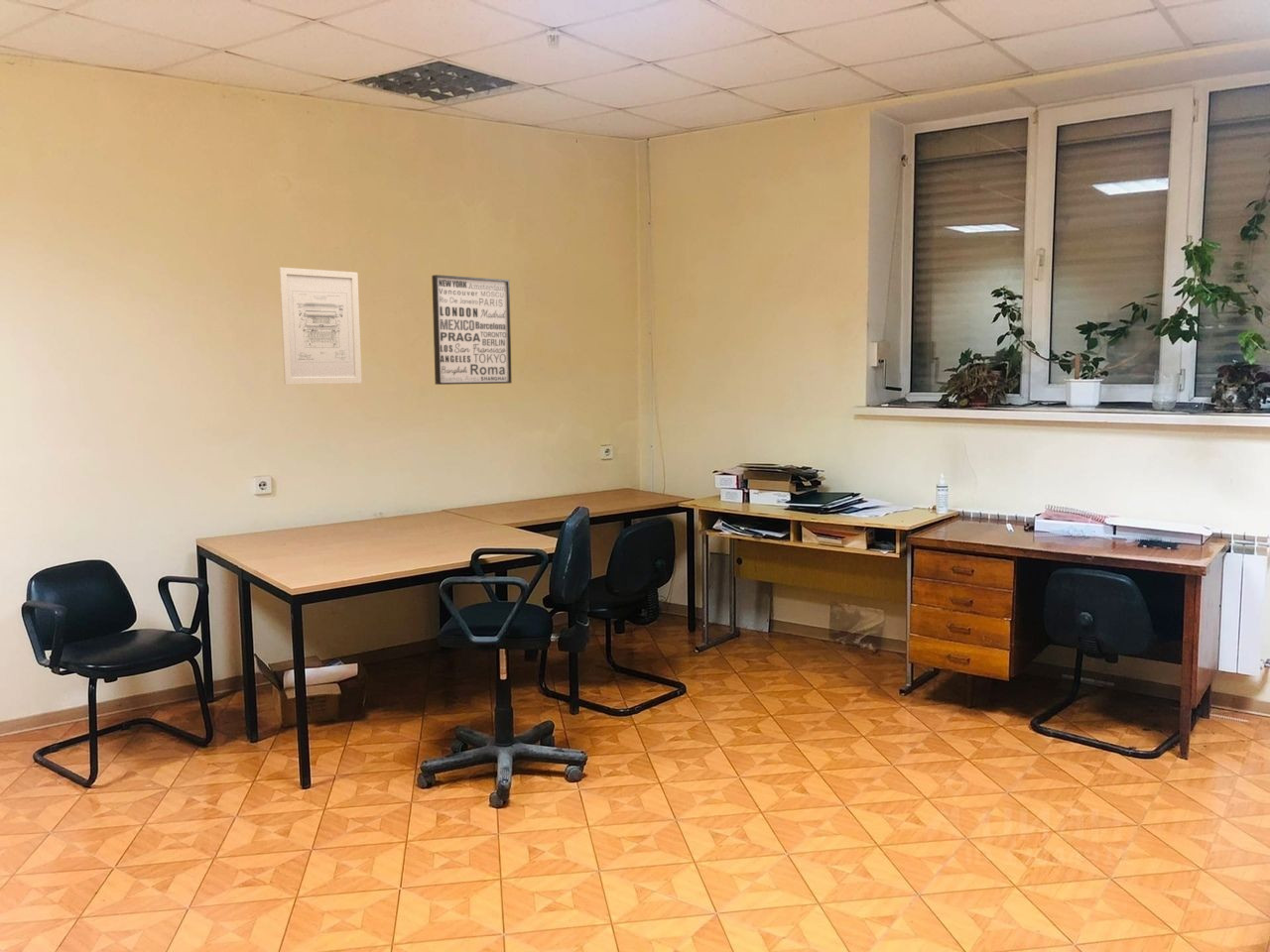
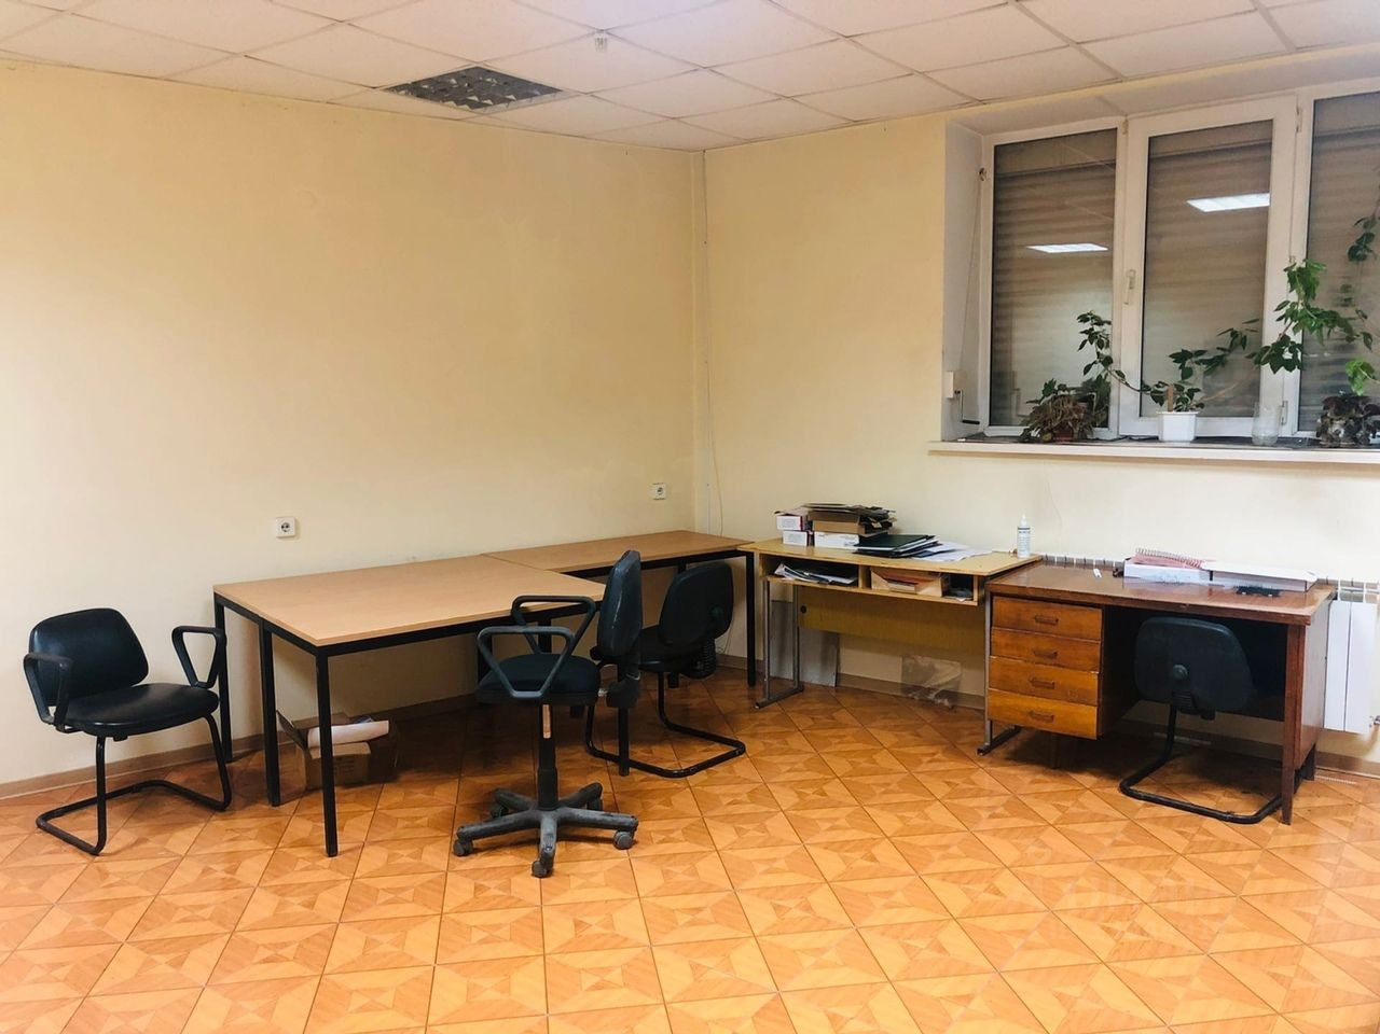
- wall art (321, 326)
- wall art (472, 330)
